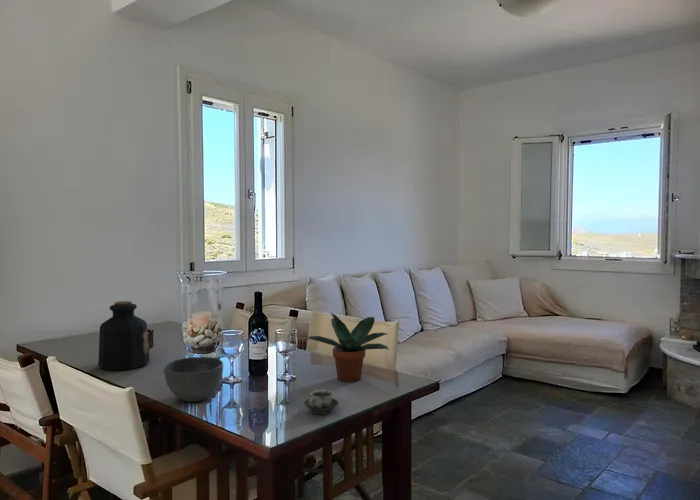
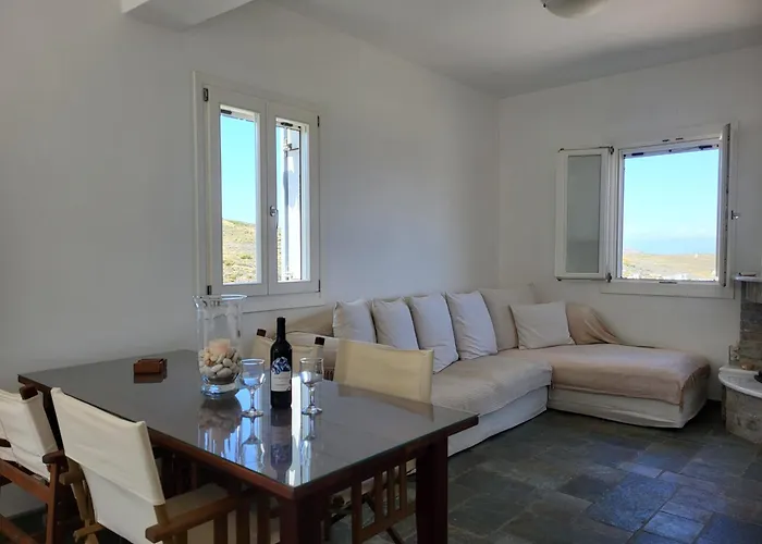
- potted plant (350, 344)
- cup (321, 401)
- bottle (123, 333)
- bowl (194, 381)
